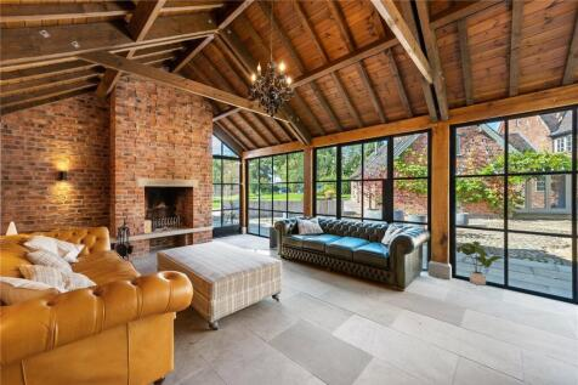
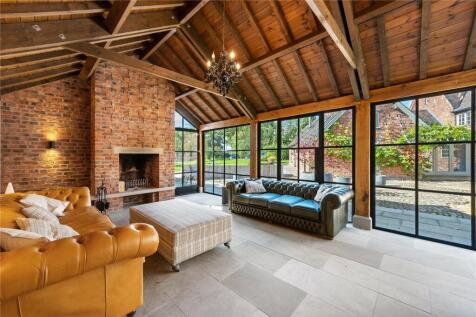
- house plant (478, 265)
